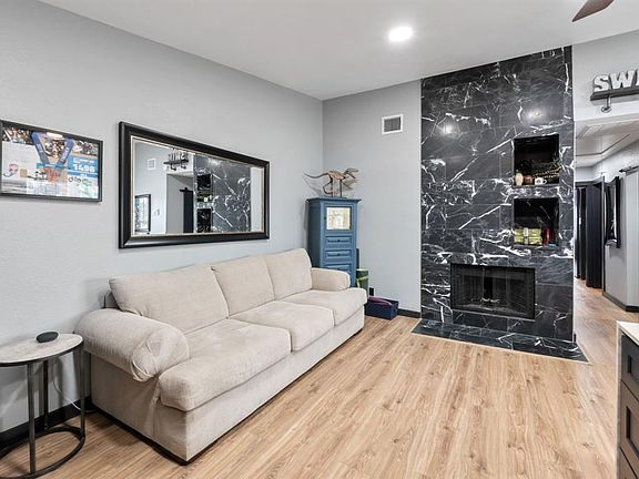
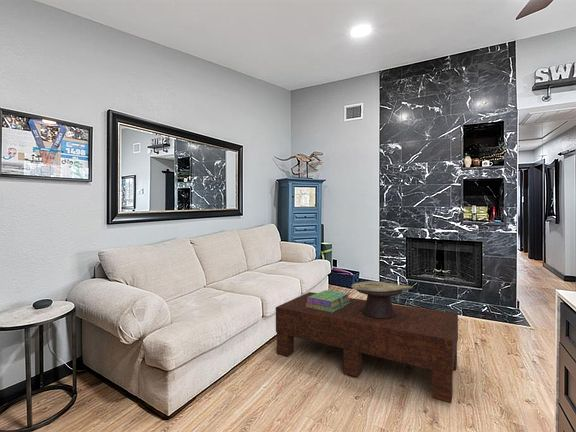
+ stack of books (328, 299)
+ decorative bowl (381, 299)
+ coffee table (363, 334)
